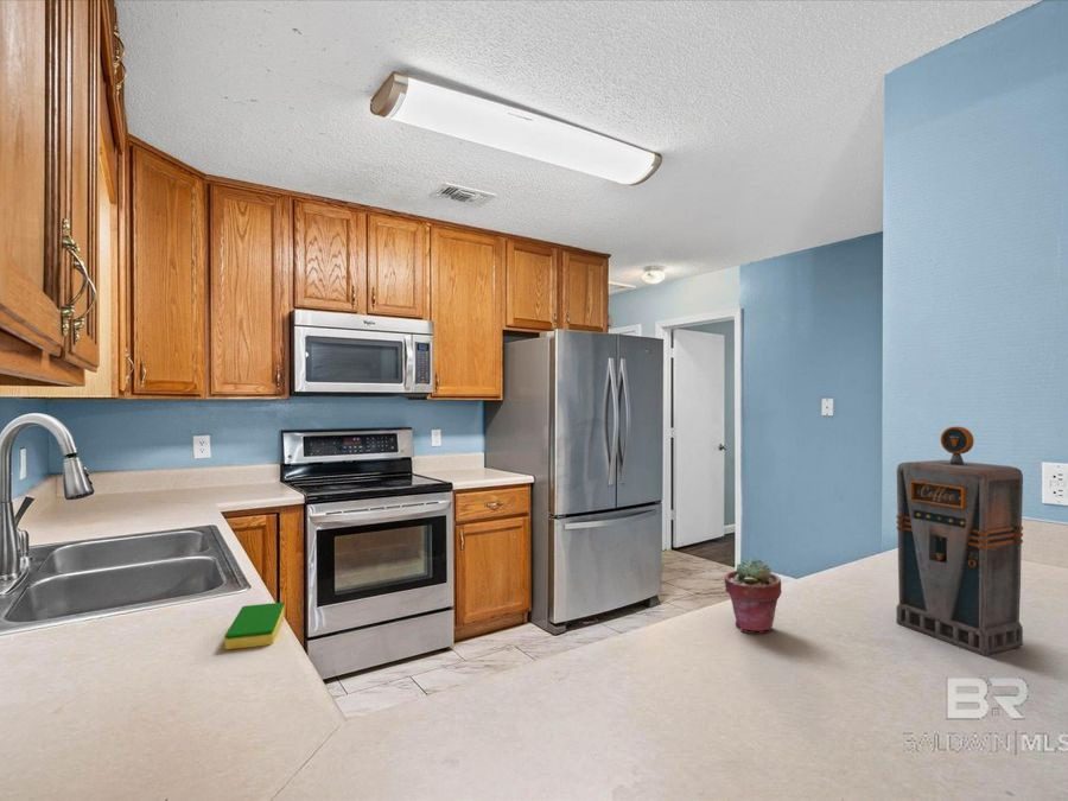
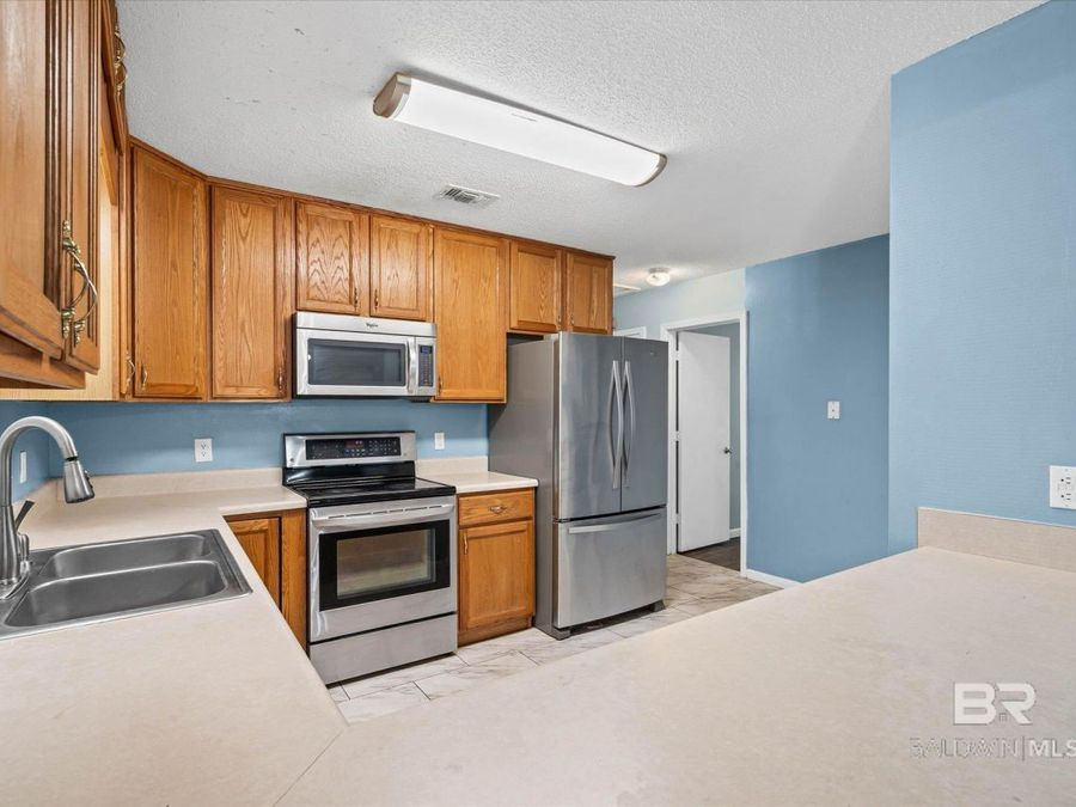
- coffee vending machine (955, 529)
- potted succulent (752, 591)
- dish sponge (256, 624)
